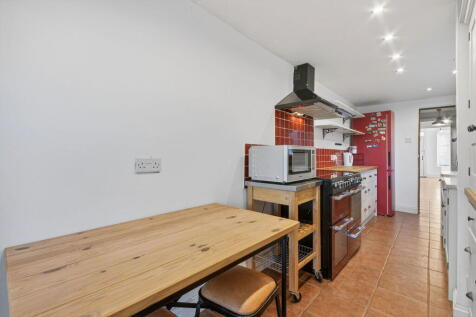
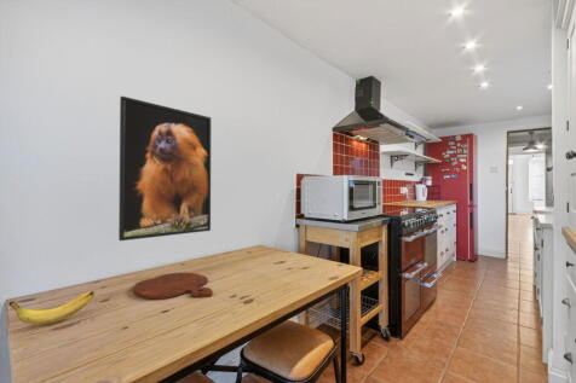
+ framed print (171, 170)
+ banana (54, 308)
+ cutting board (179, 285)
